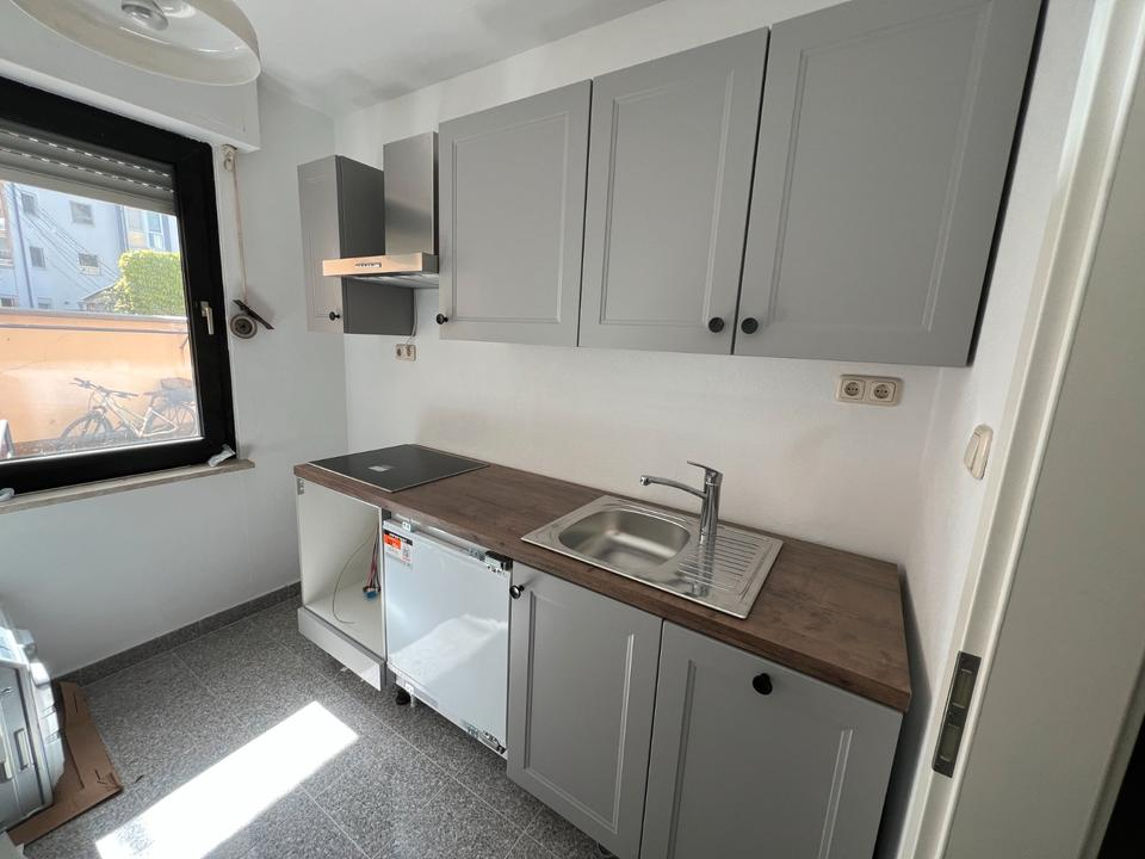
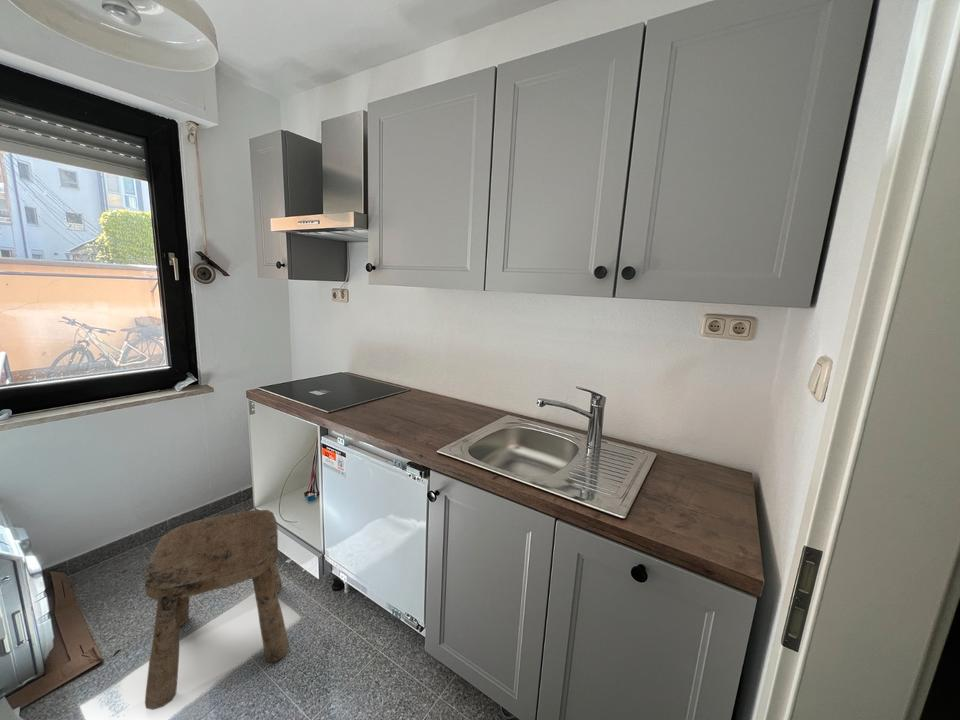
+ stool (220, 588)
